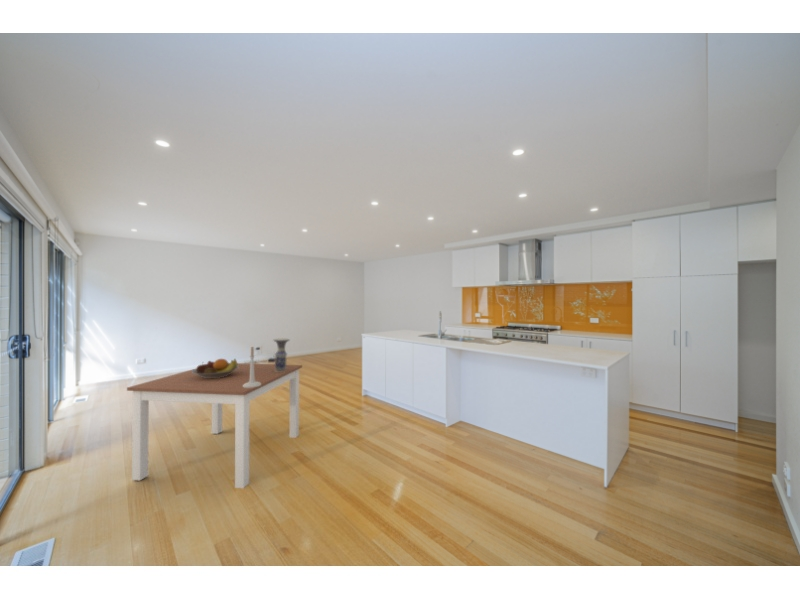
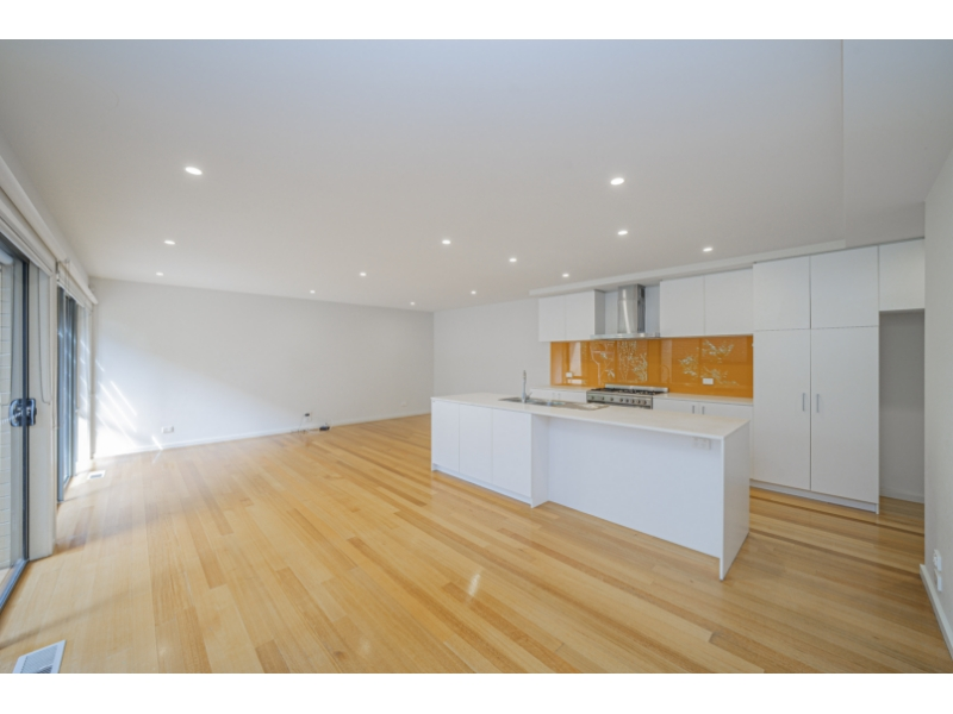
- fruit bowl (215, 367)
- dining table (221, 414)
- candlestick (252, 365)
- vase (281, 354)
